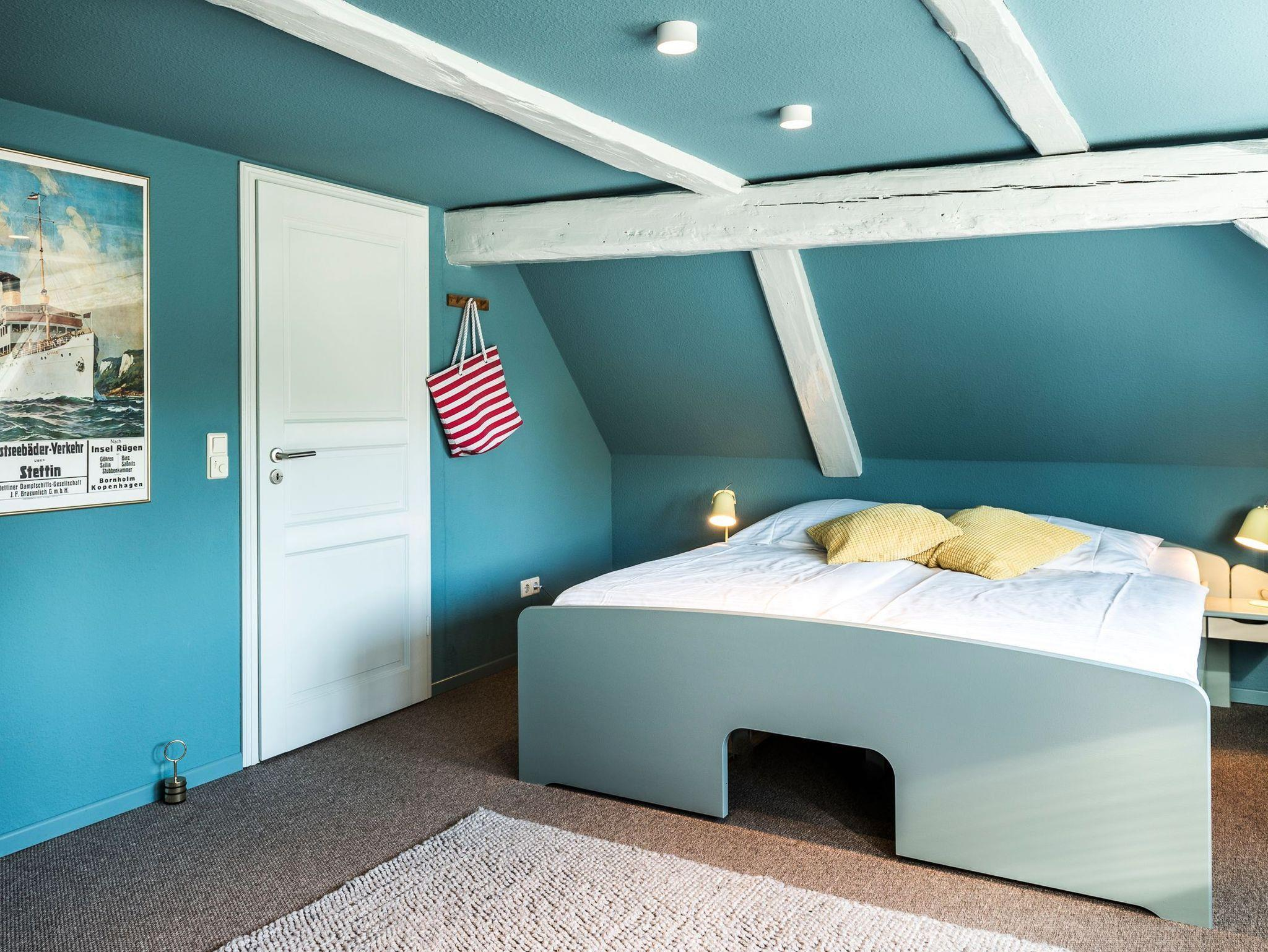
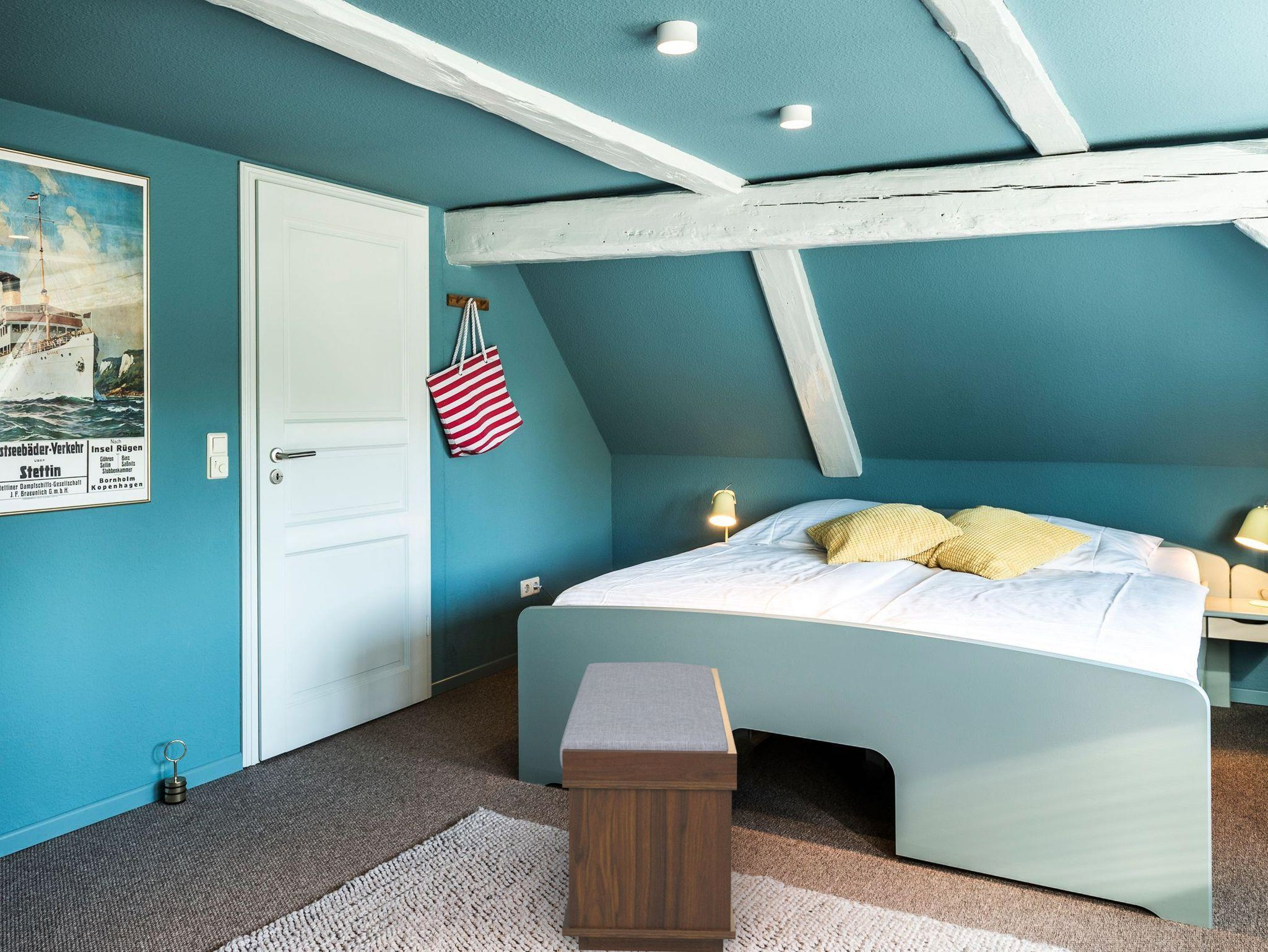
+ bench (649, 787)
